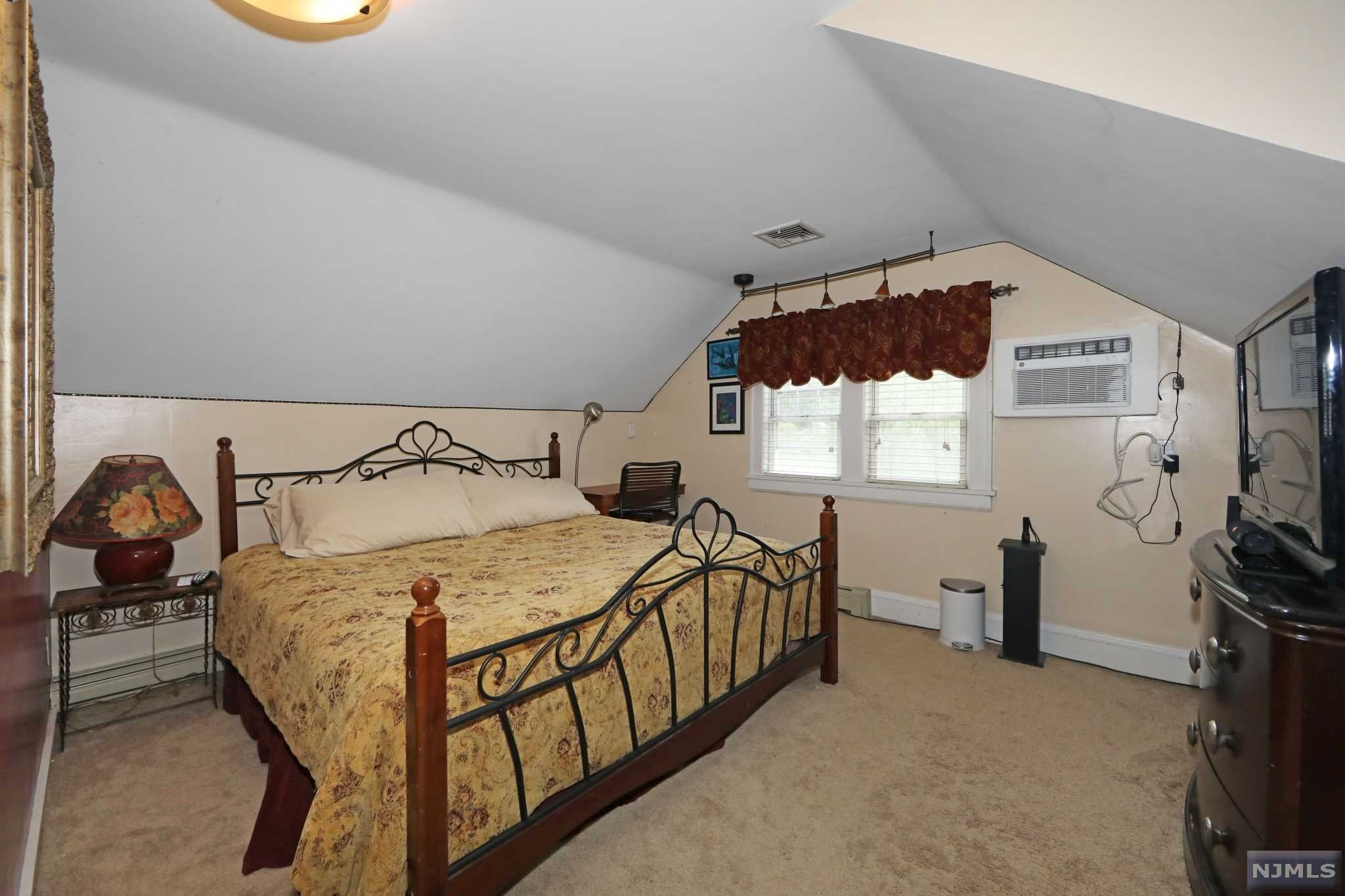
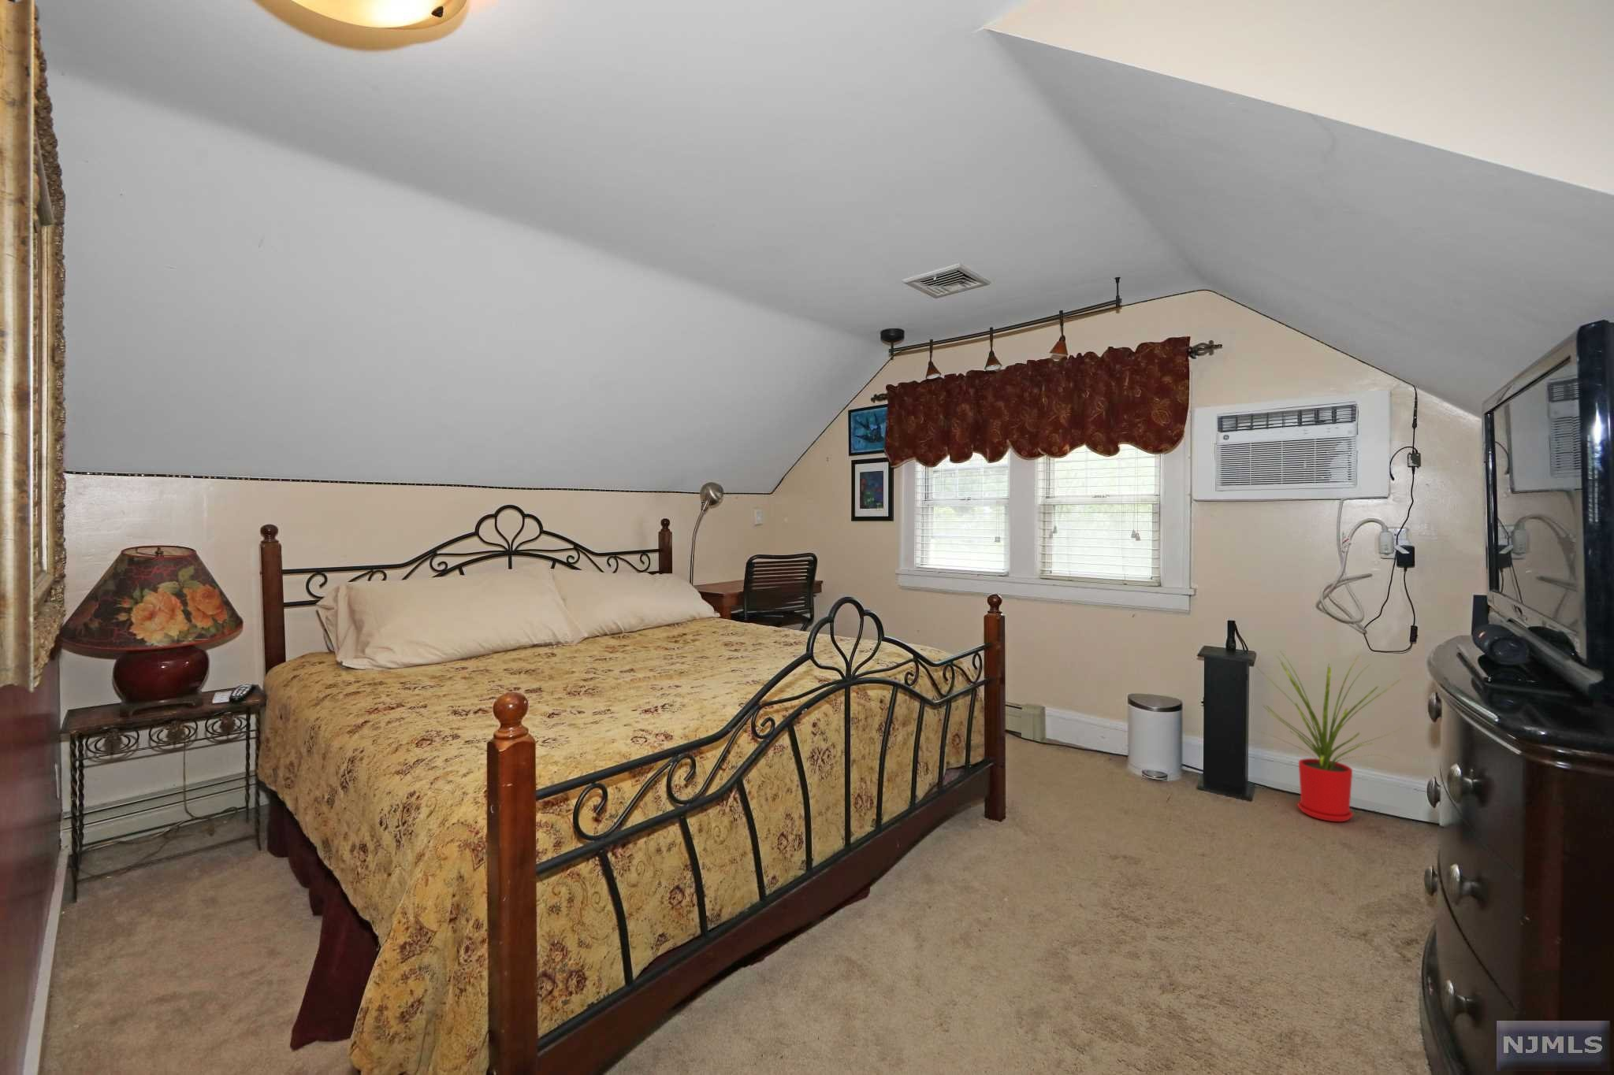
+ house plant (1326, 734)
